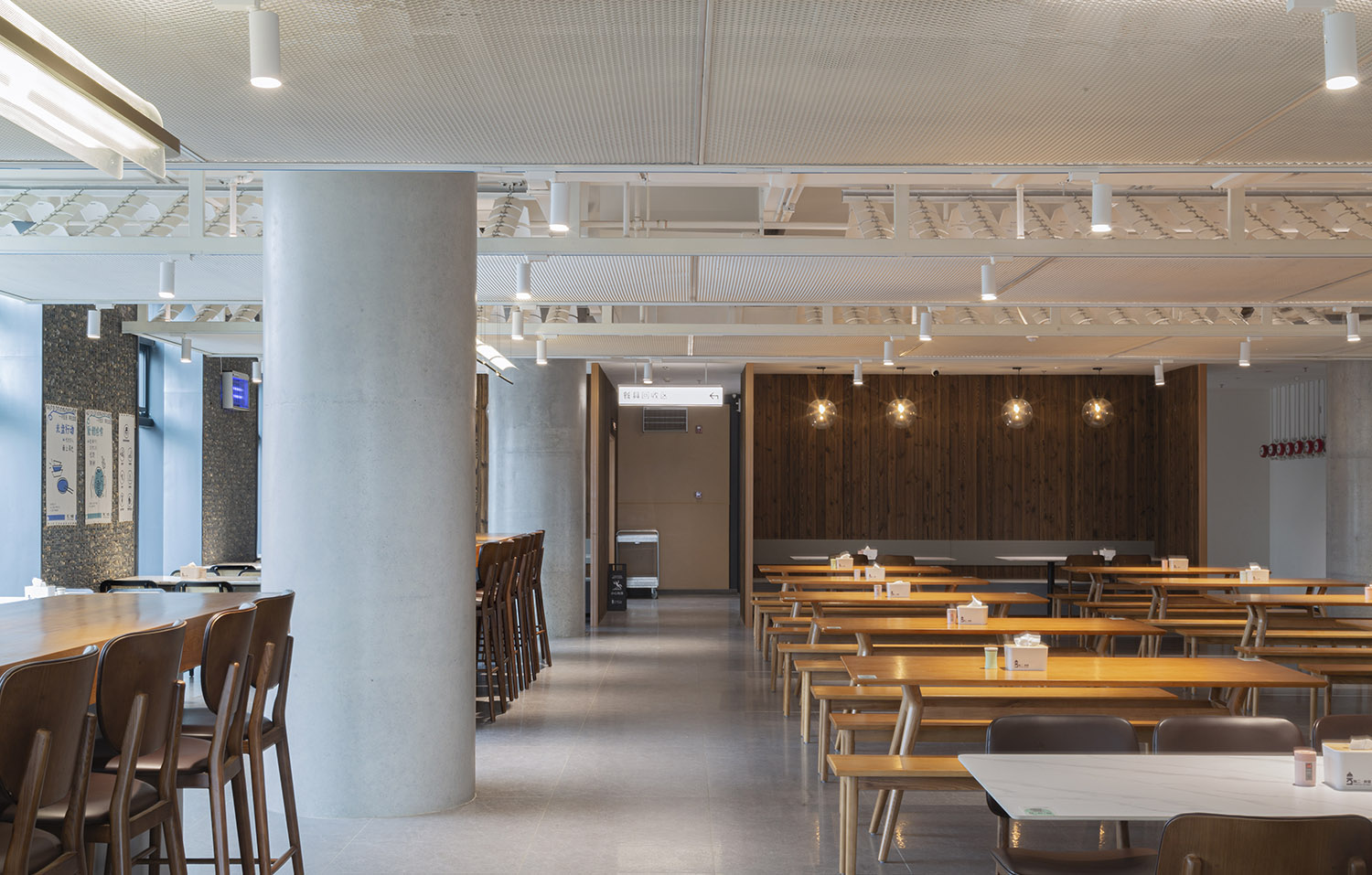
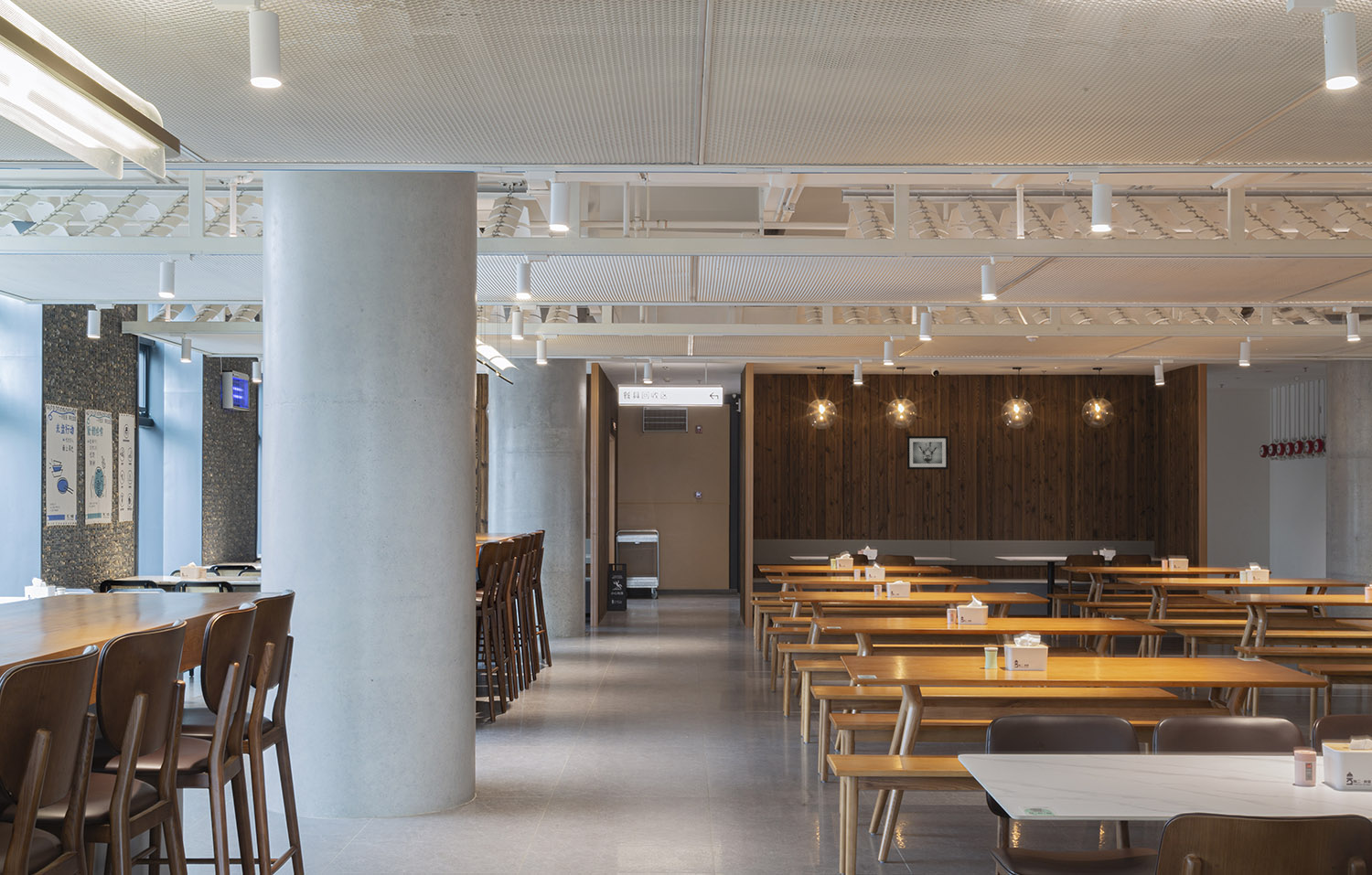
+ wall art (927, 453)
